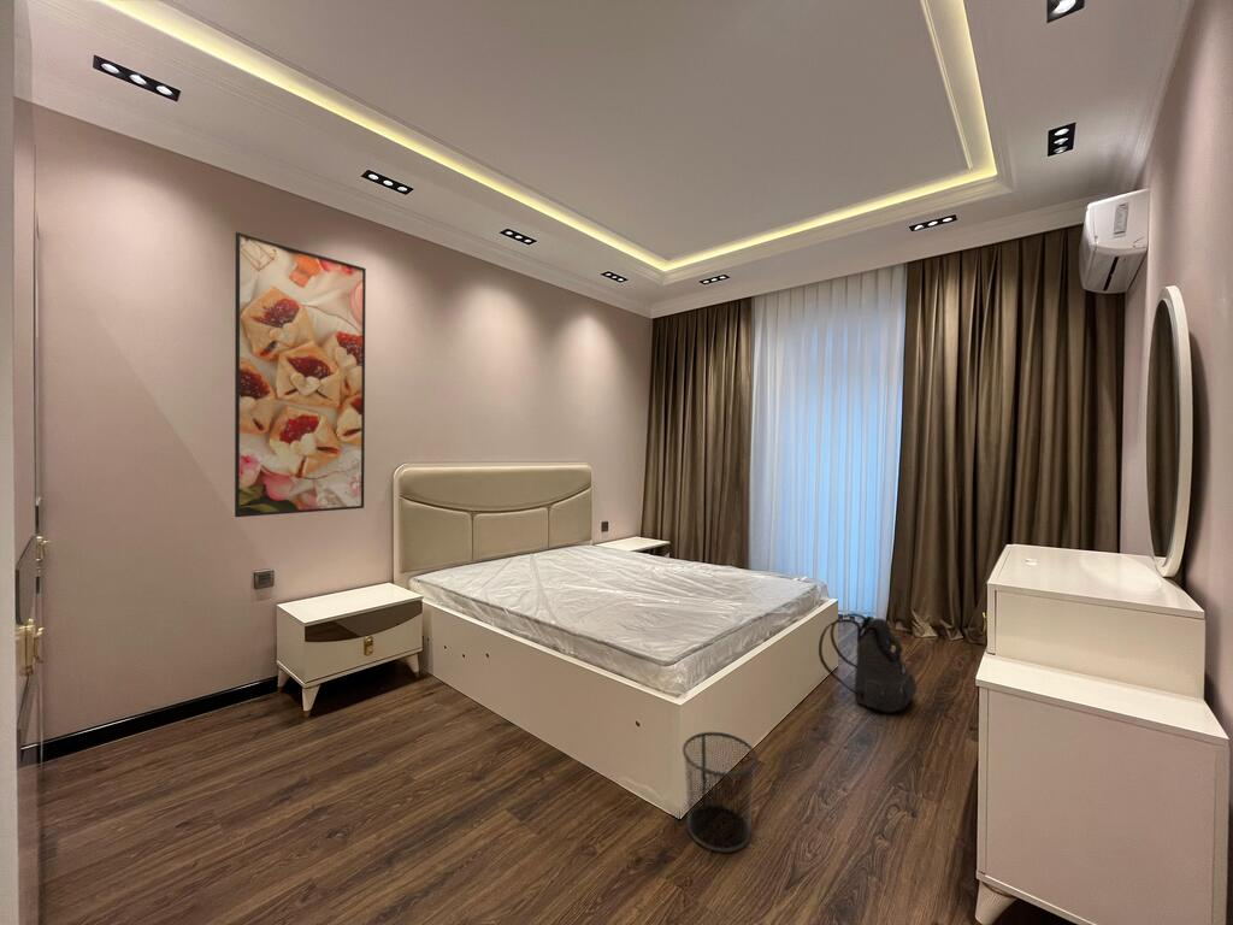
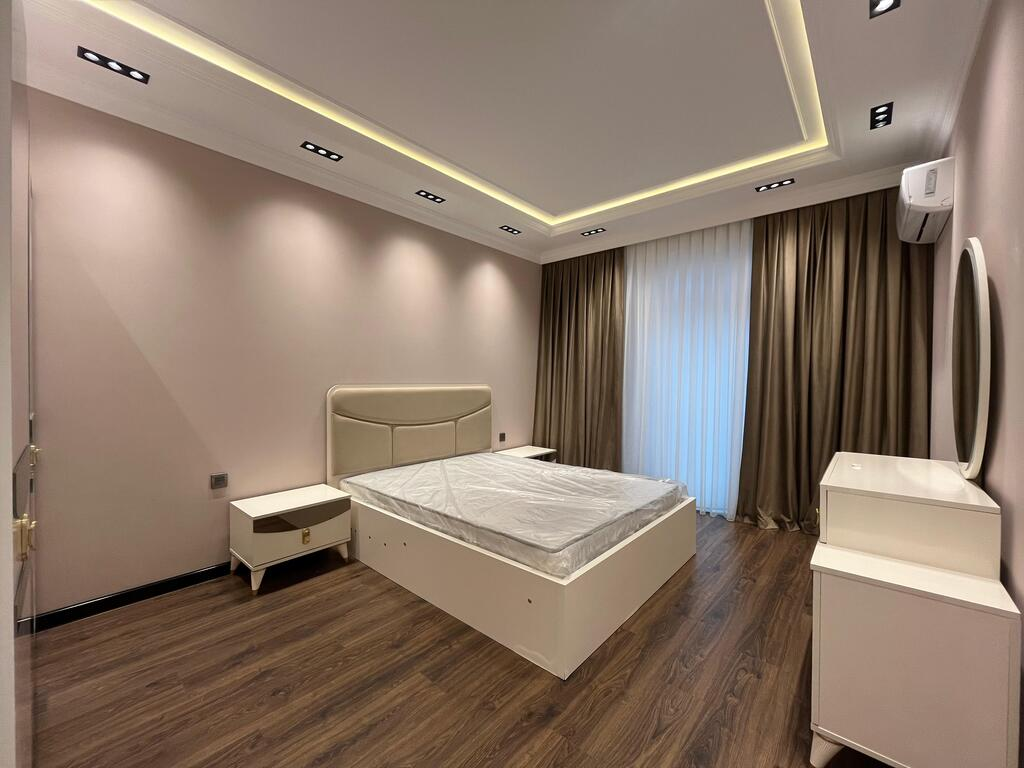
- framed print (305, 382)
- backpack (867, 655)
- waste bin (719, 789)
